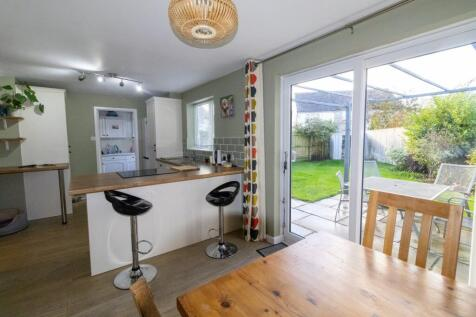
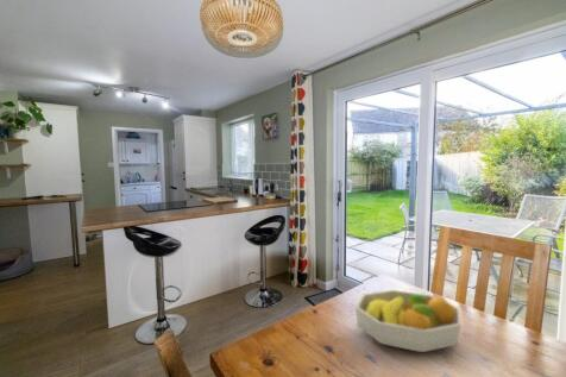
+ fruit bowl (407, 314)
